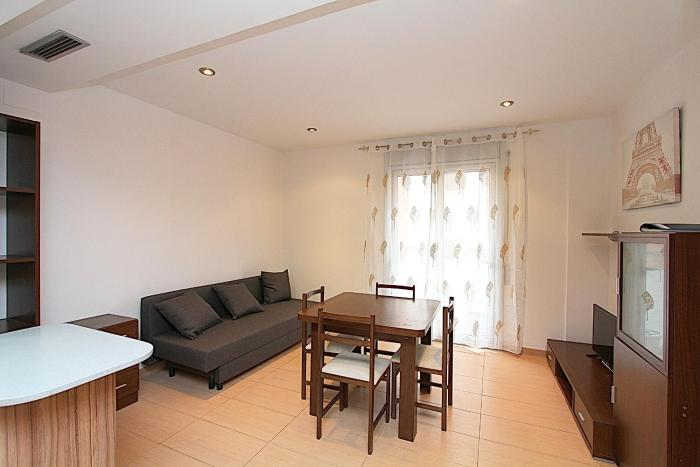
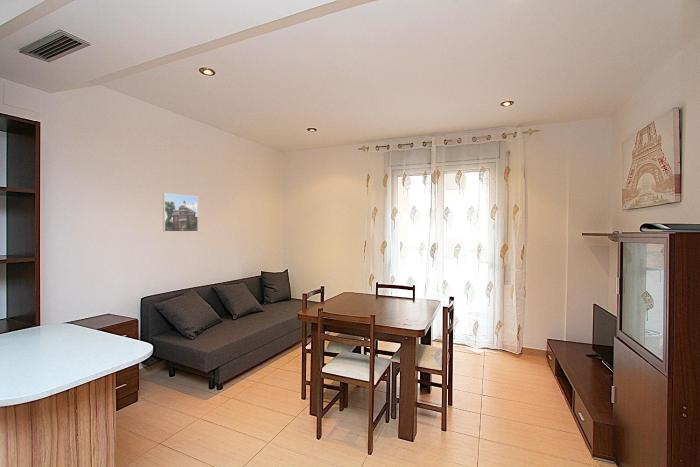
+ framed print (181, 213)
